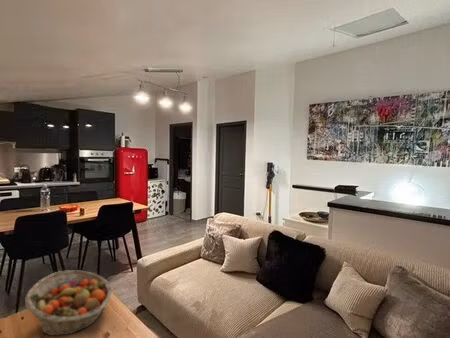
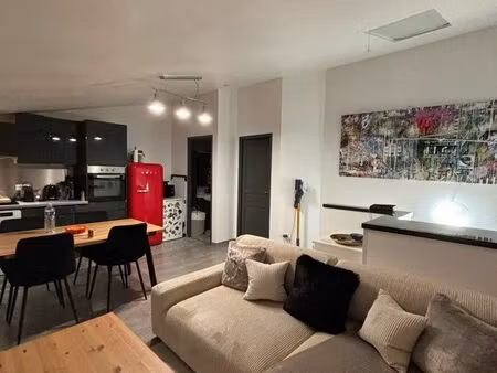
- fruit basket (72, 298)
